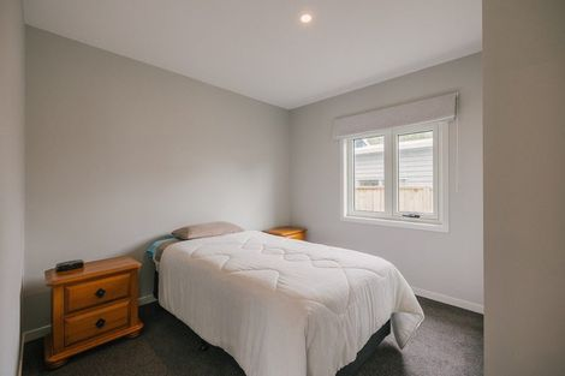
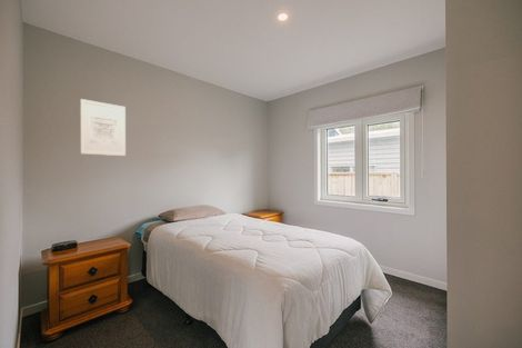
+ wall art (103, 129)
